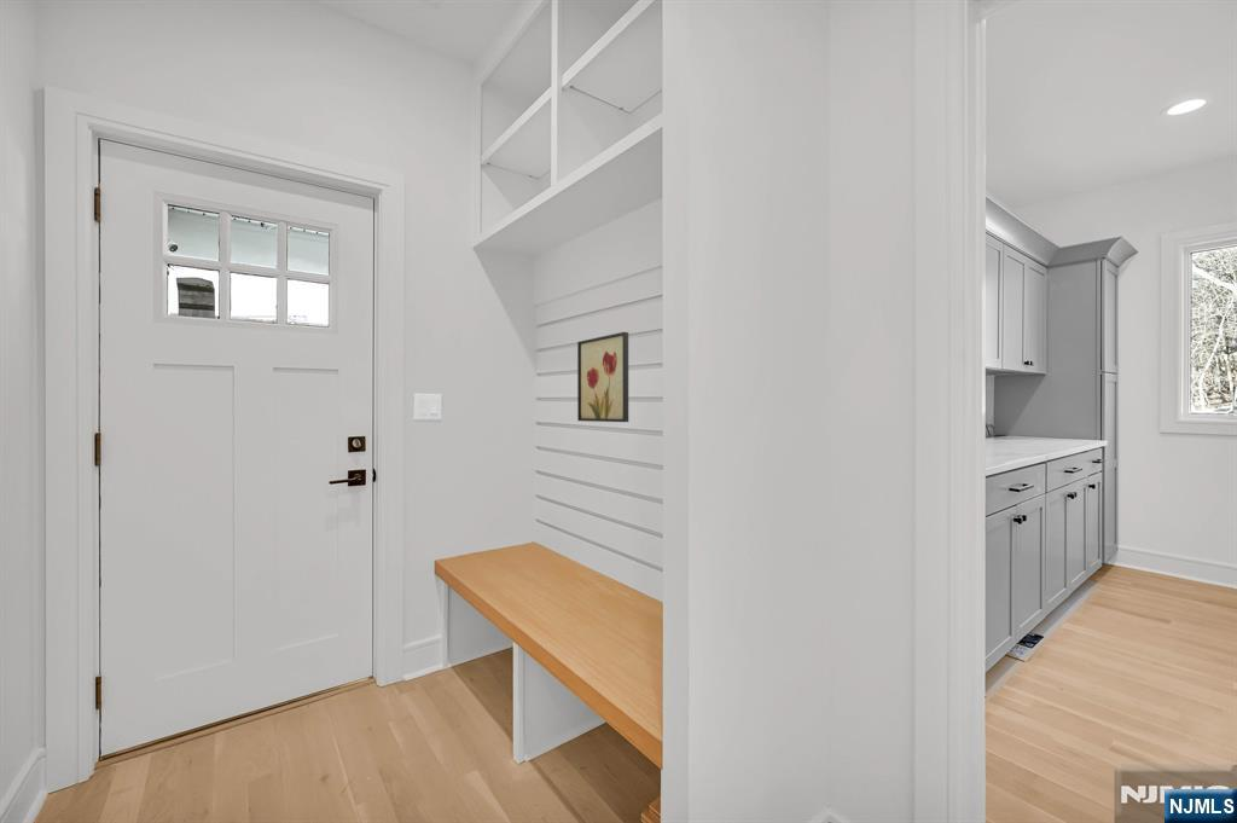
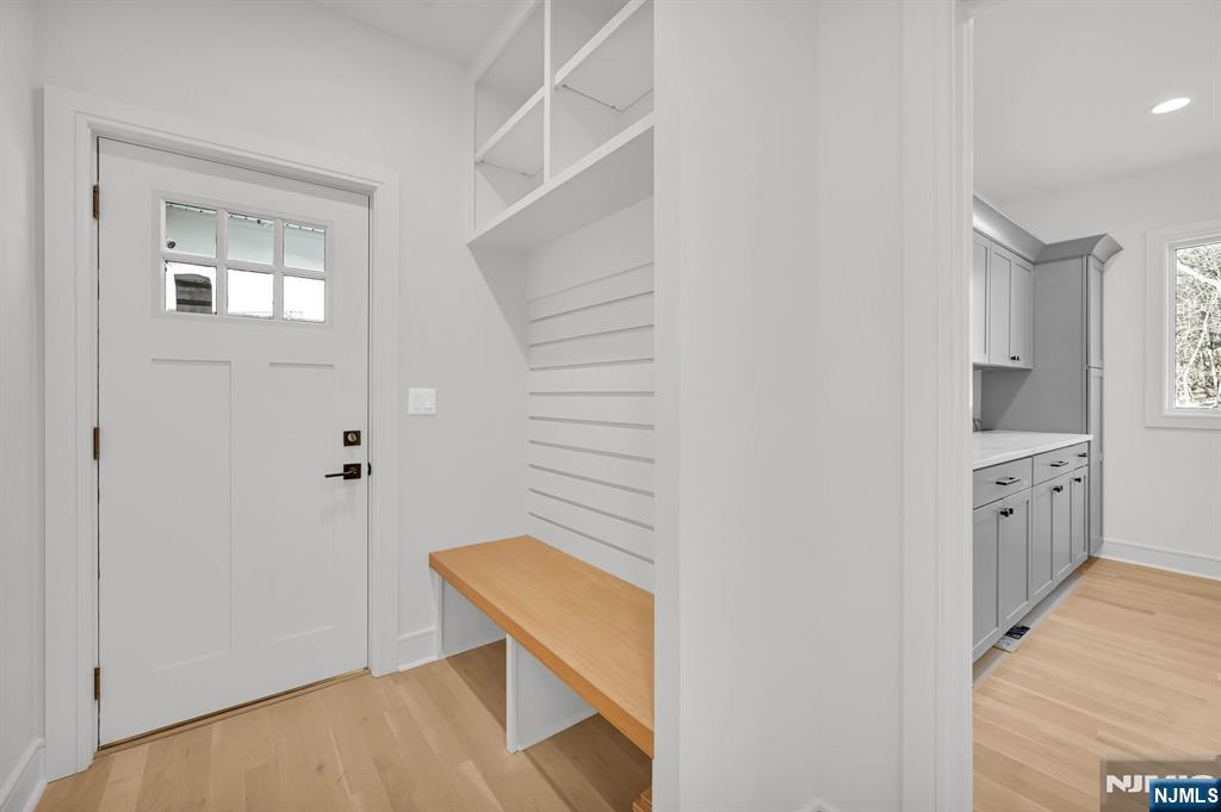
- wall art (603, 379)
